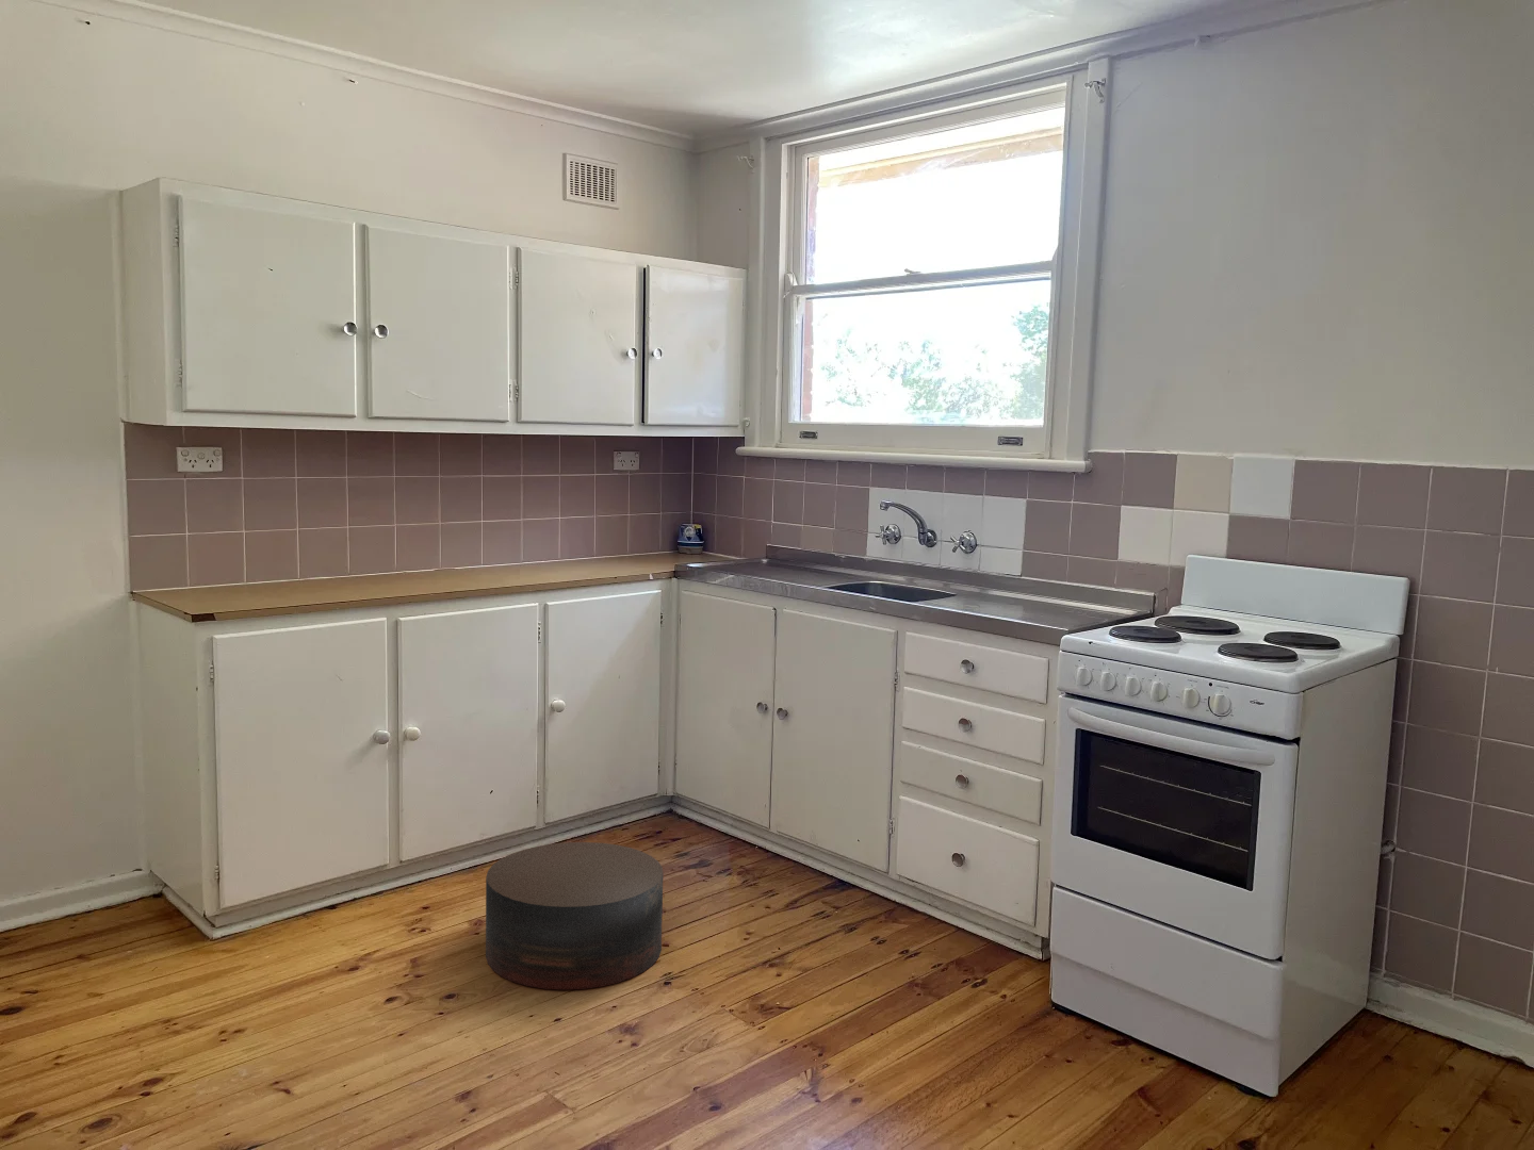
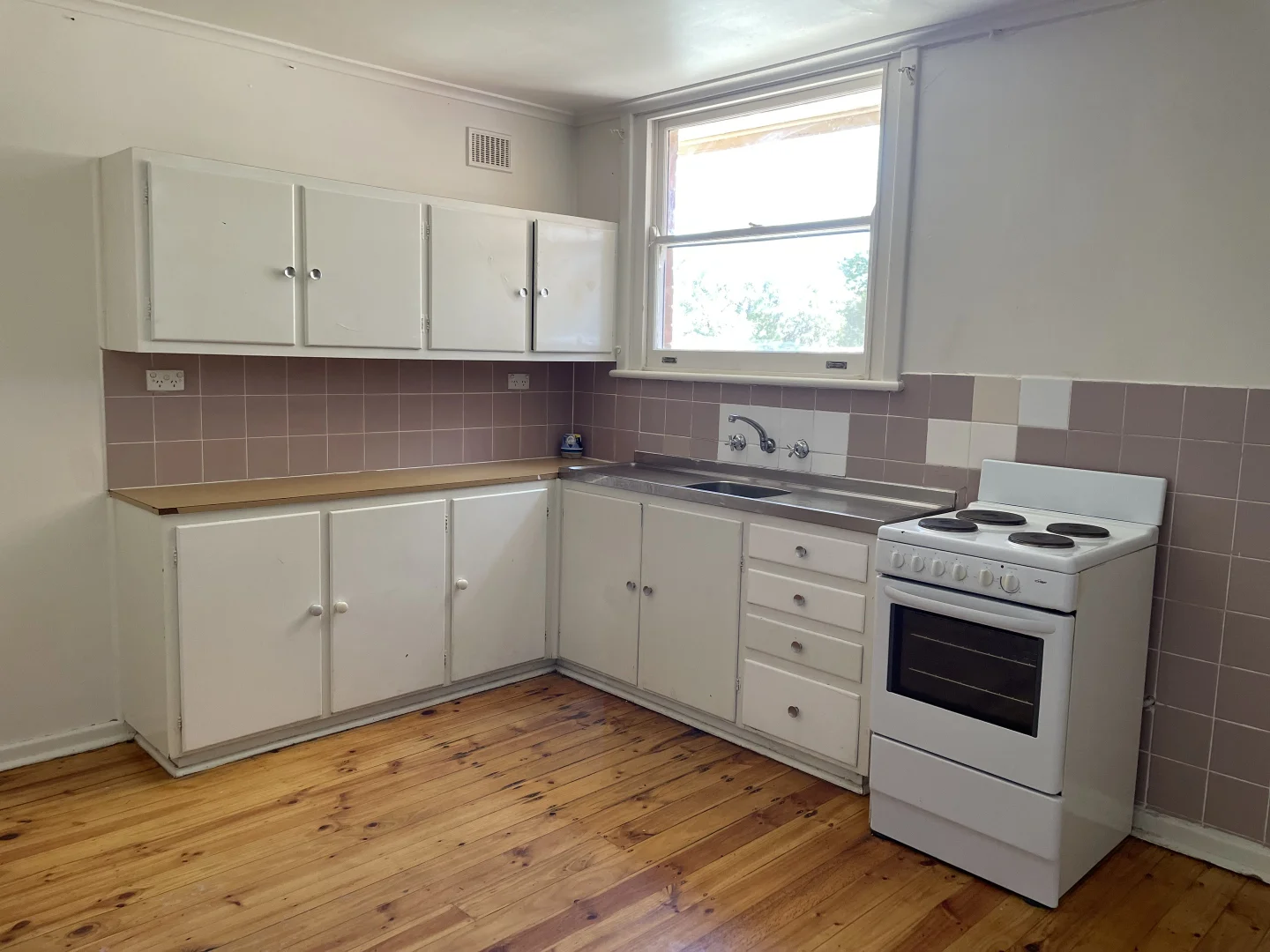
- stool (574, 911)
